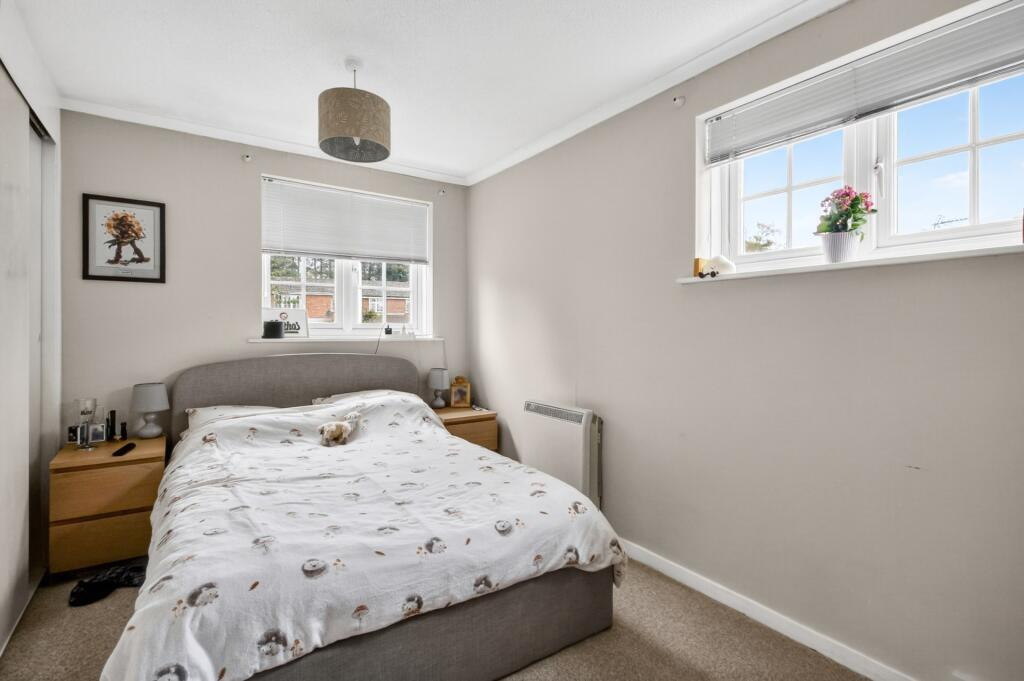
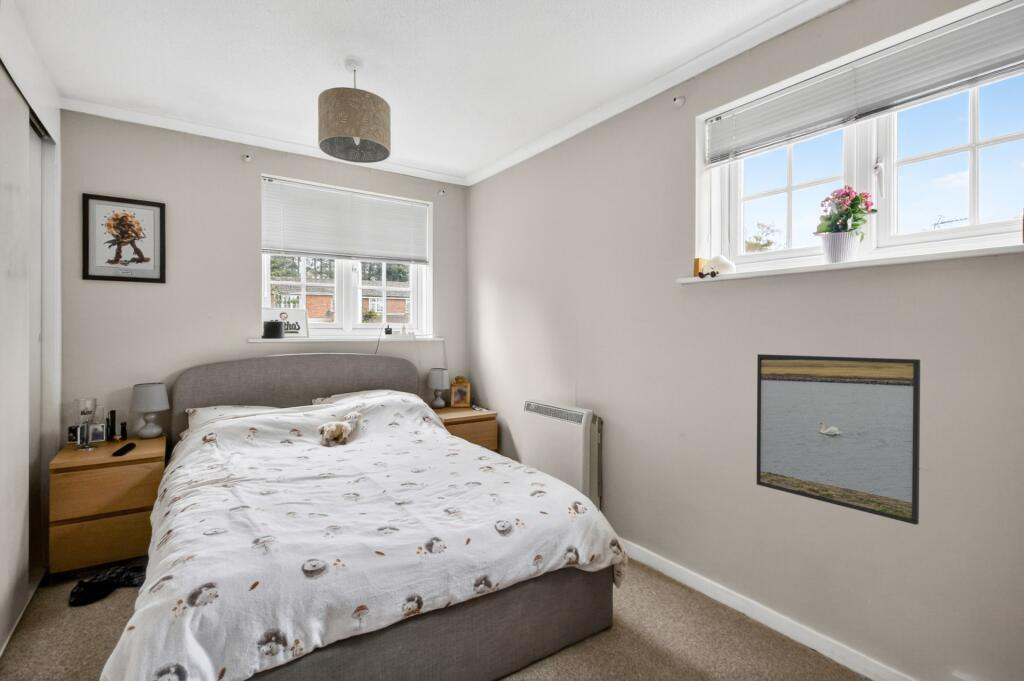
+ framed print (828, 429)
